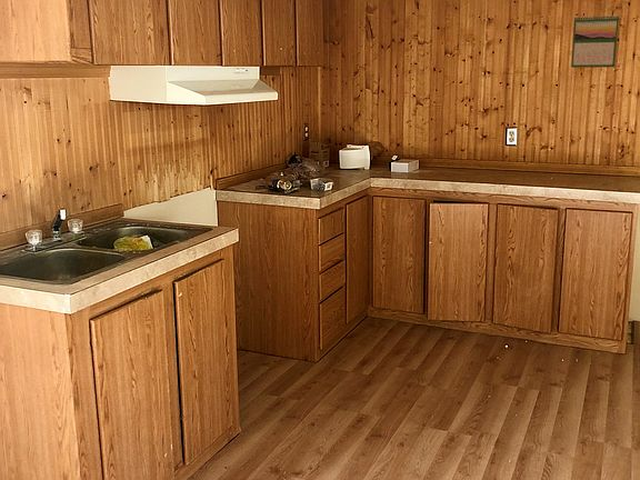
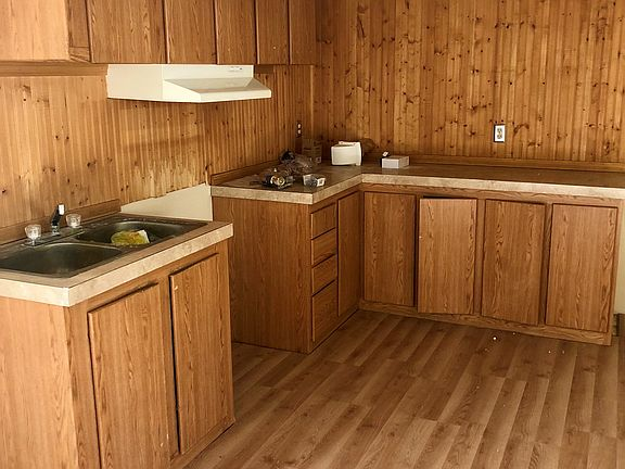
- calendar (594, 41)
